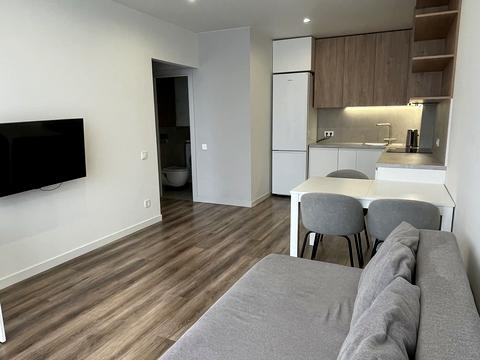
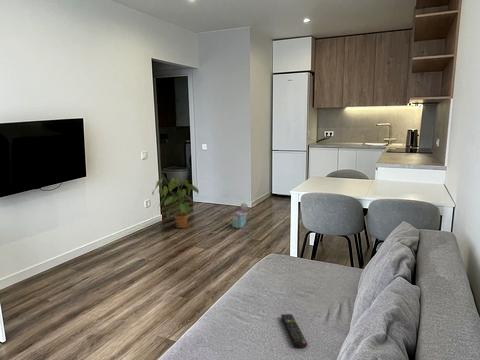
+ toy house (240, 214)
+ remote control (293, 329)
+ house plant (178, 201)
